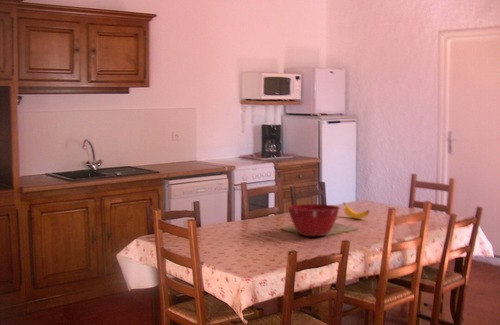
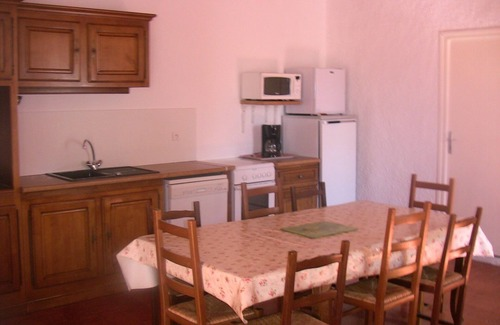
- banana (355, 212)
- mixing bowl (313, 220)
